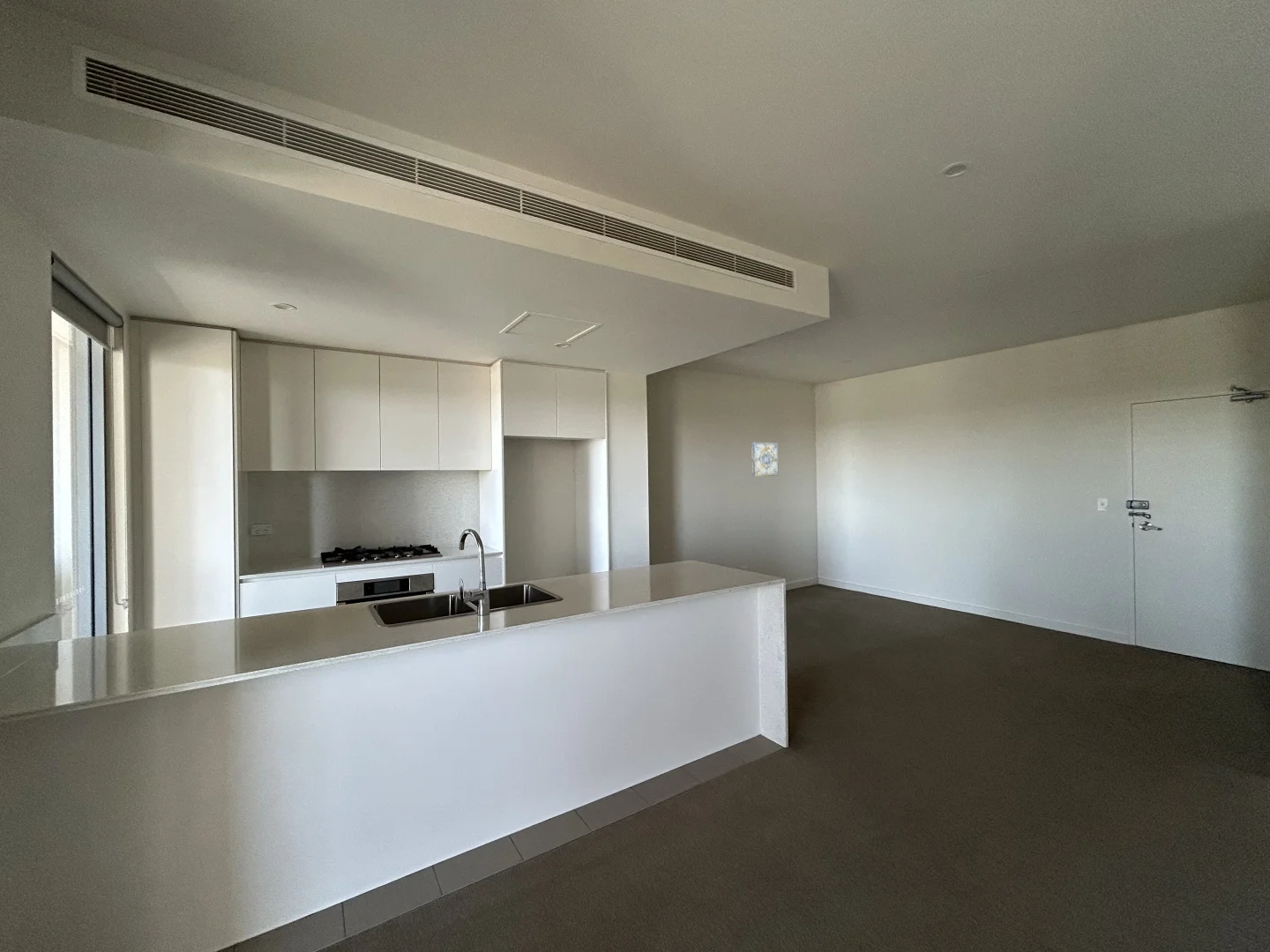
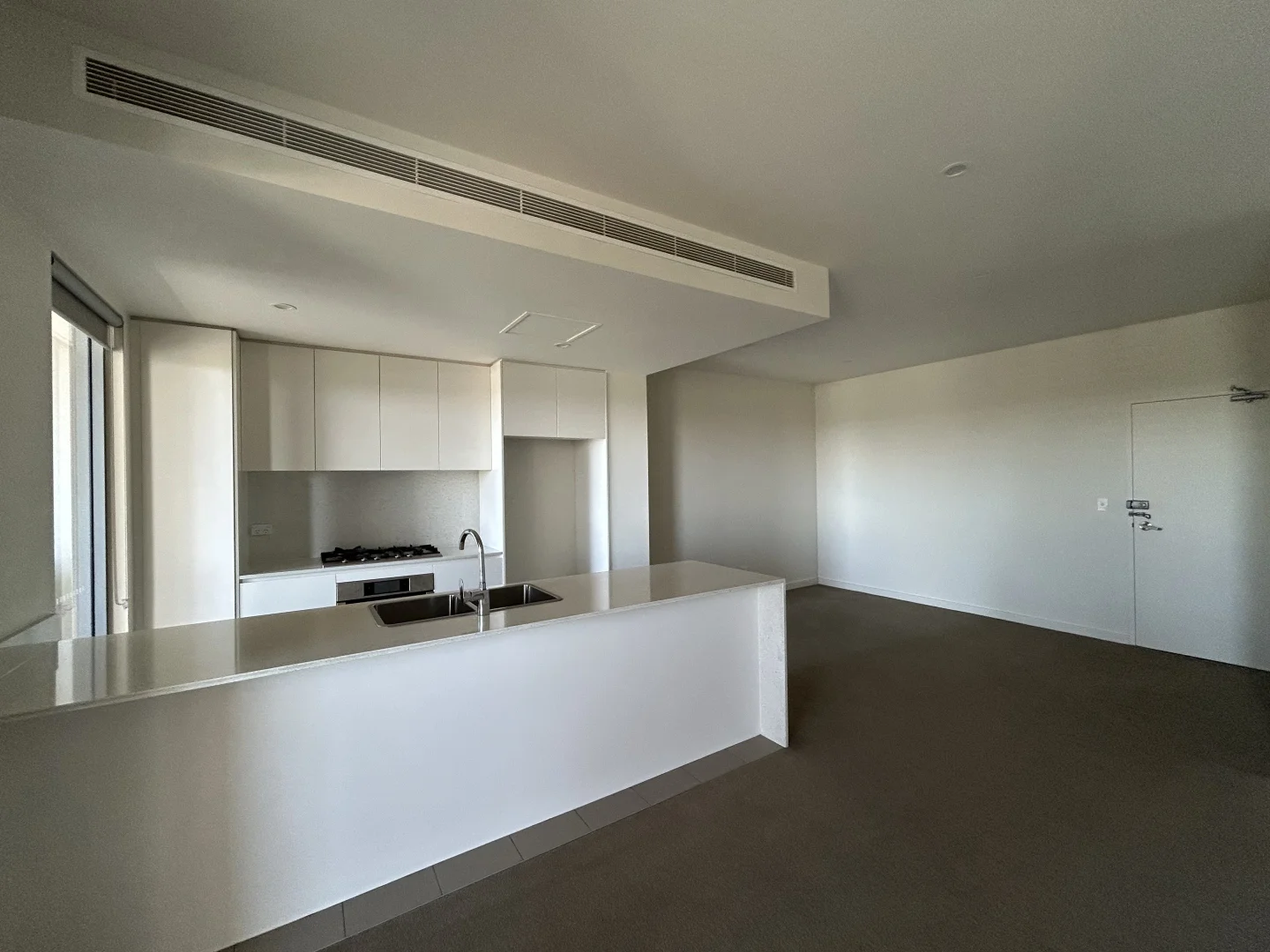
- wall art (765, 459)
